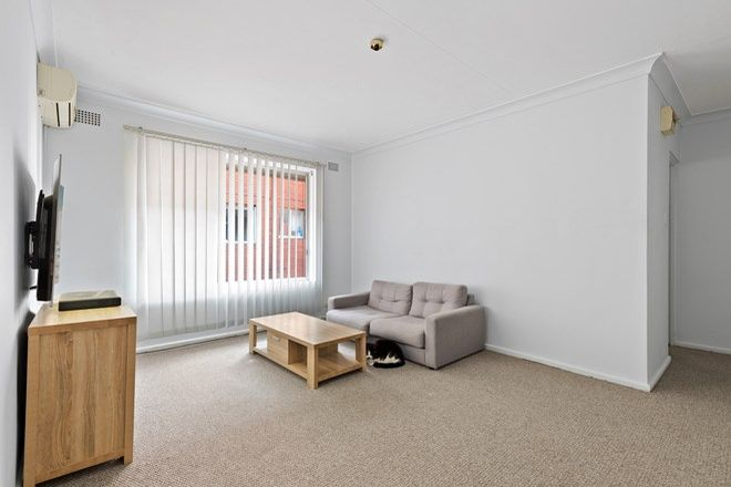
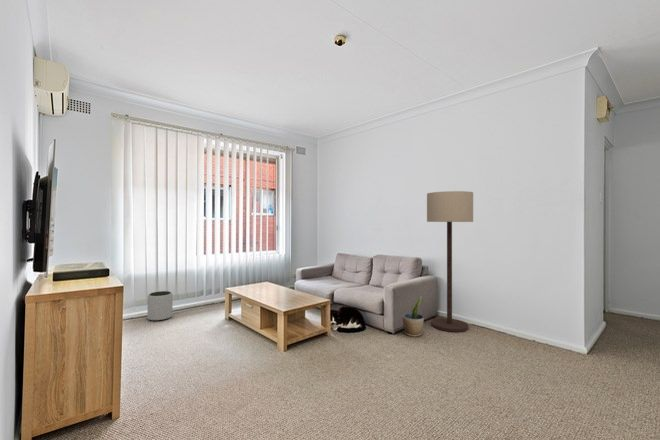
+ plant pot (160, 305)
+ potted plant (413, 315)
+ floor lamp (449, 259)
